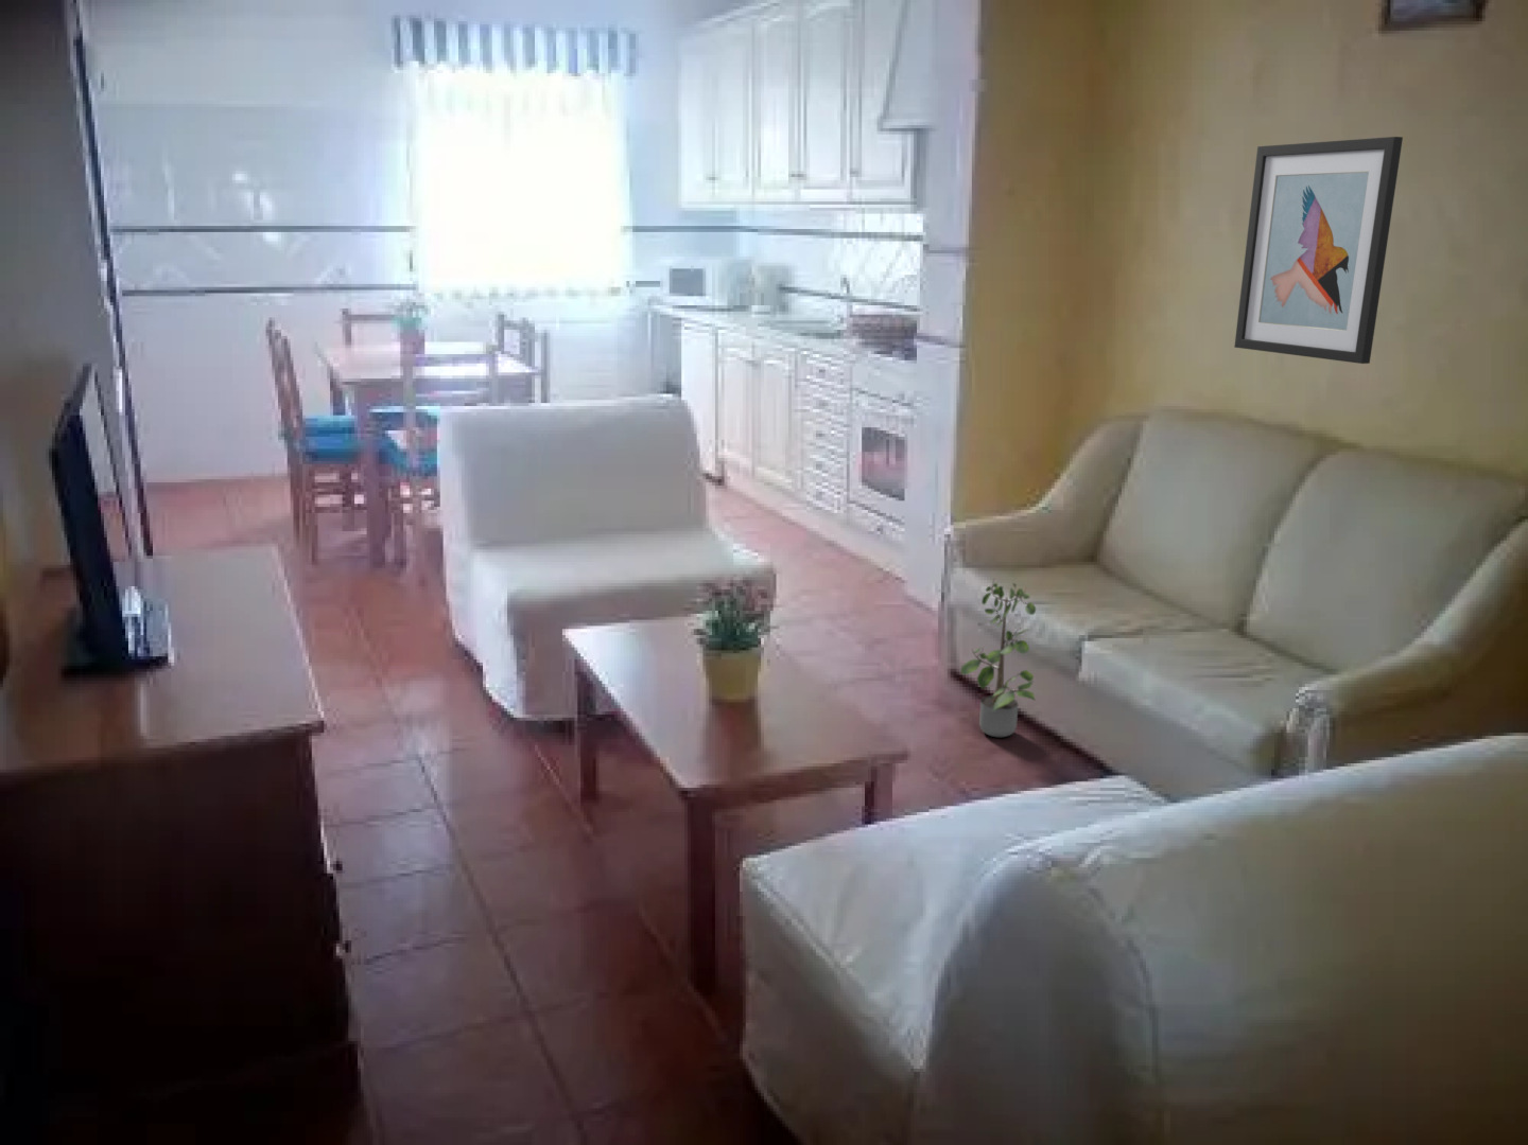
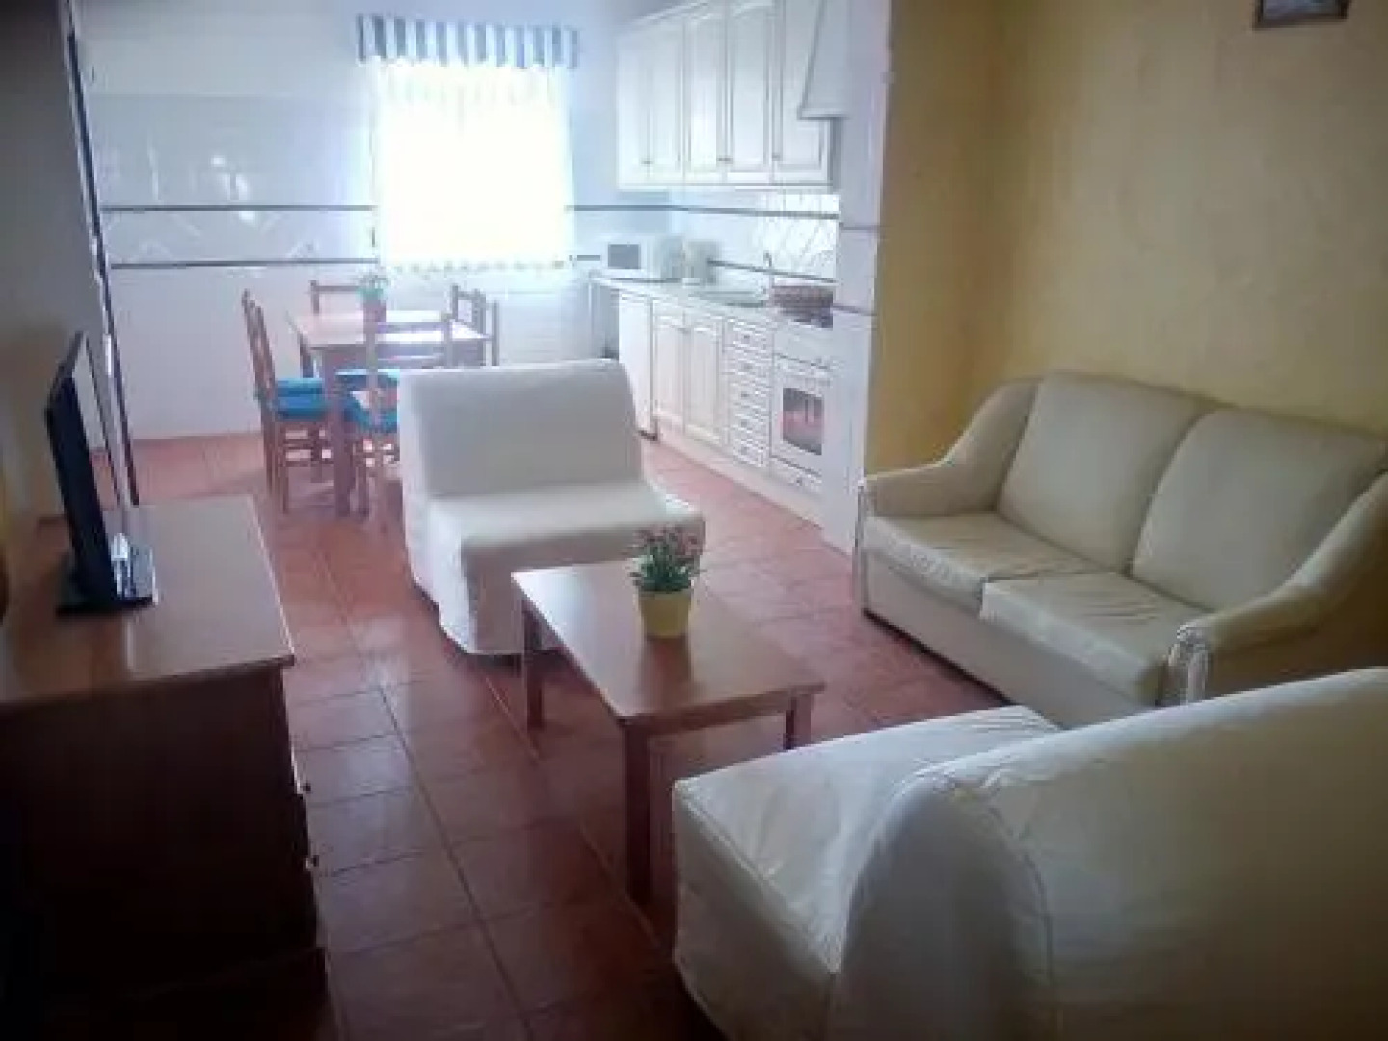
- potted plant (1002, 662)
- wall art (1311, 250)
